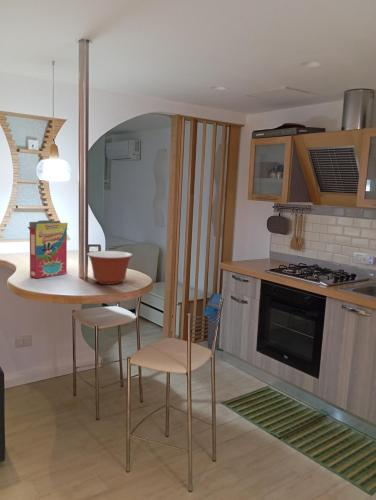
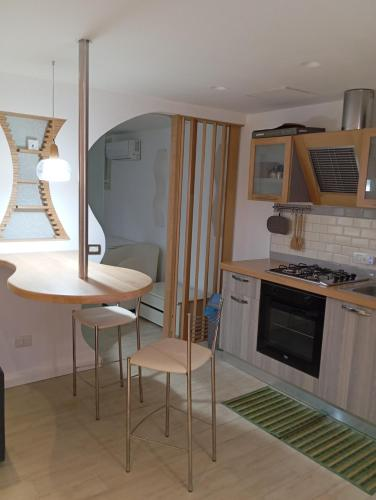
- mixing bowl (109, 268)
- cereal box (49, 248)
